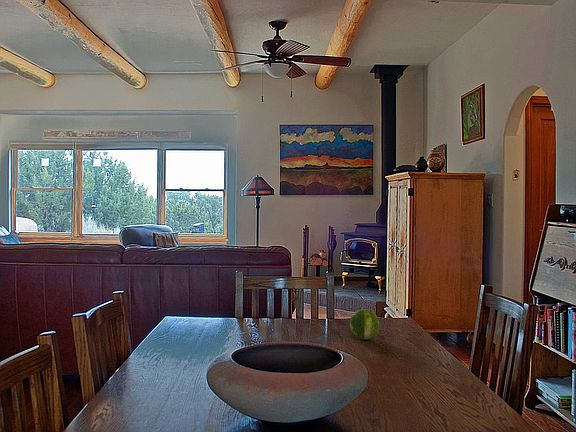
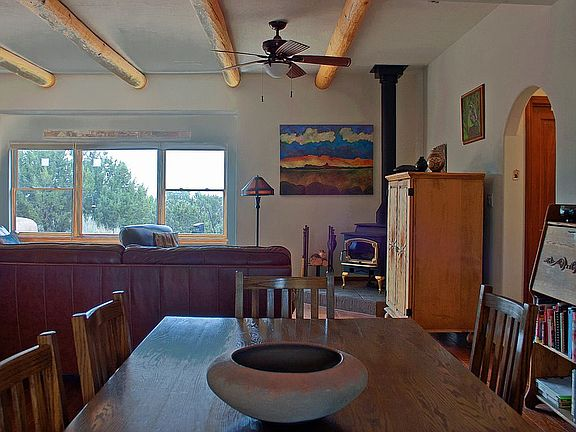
- fruit (364, 324)
